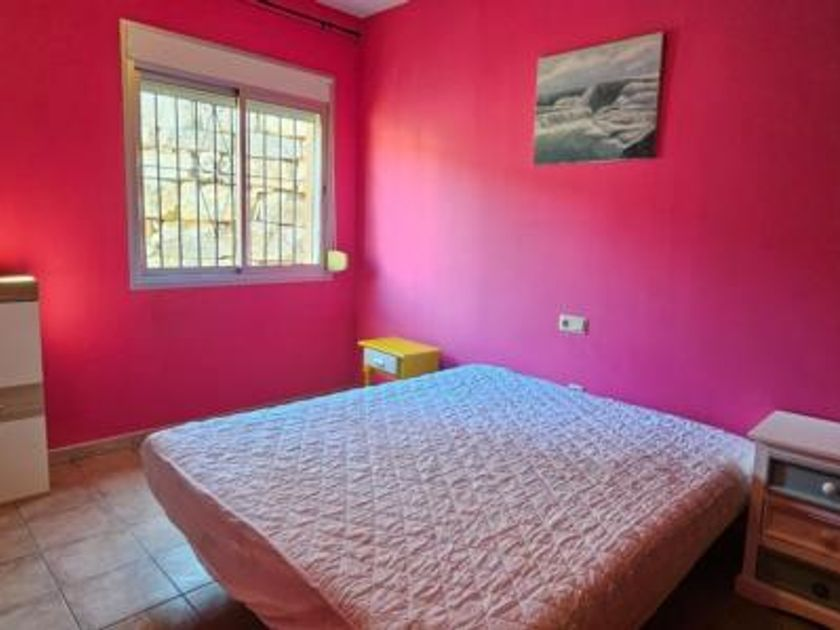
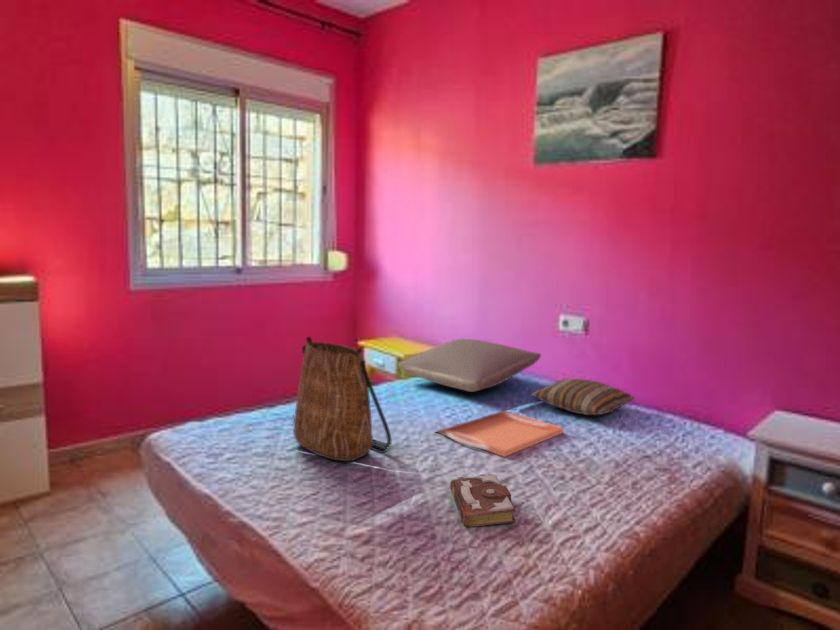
+ serving tray (499, 429)
+ book (482, 498)
+ pillow (583, 395)
+ tote bag (336, 395)
+ pillow (469, 363)
